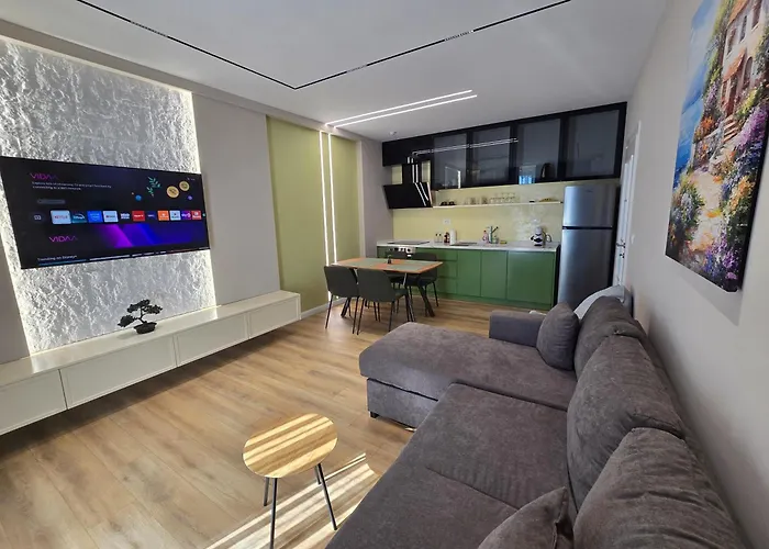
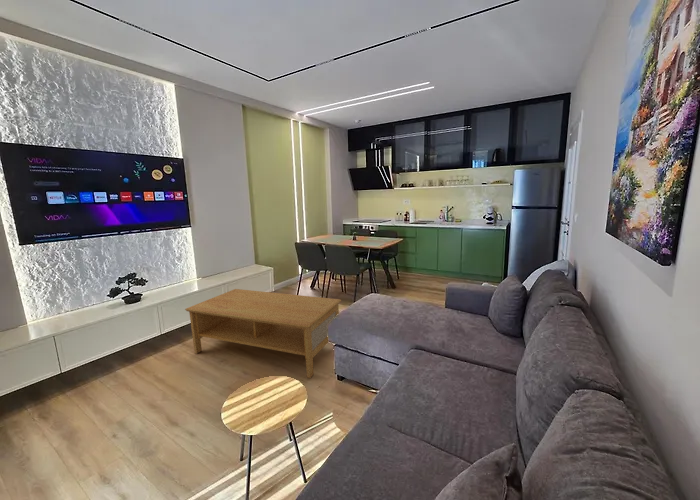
+ coffee table (266, 326)
